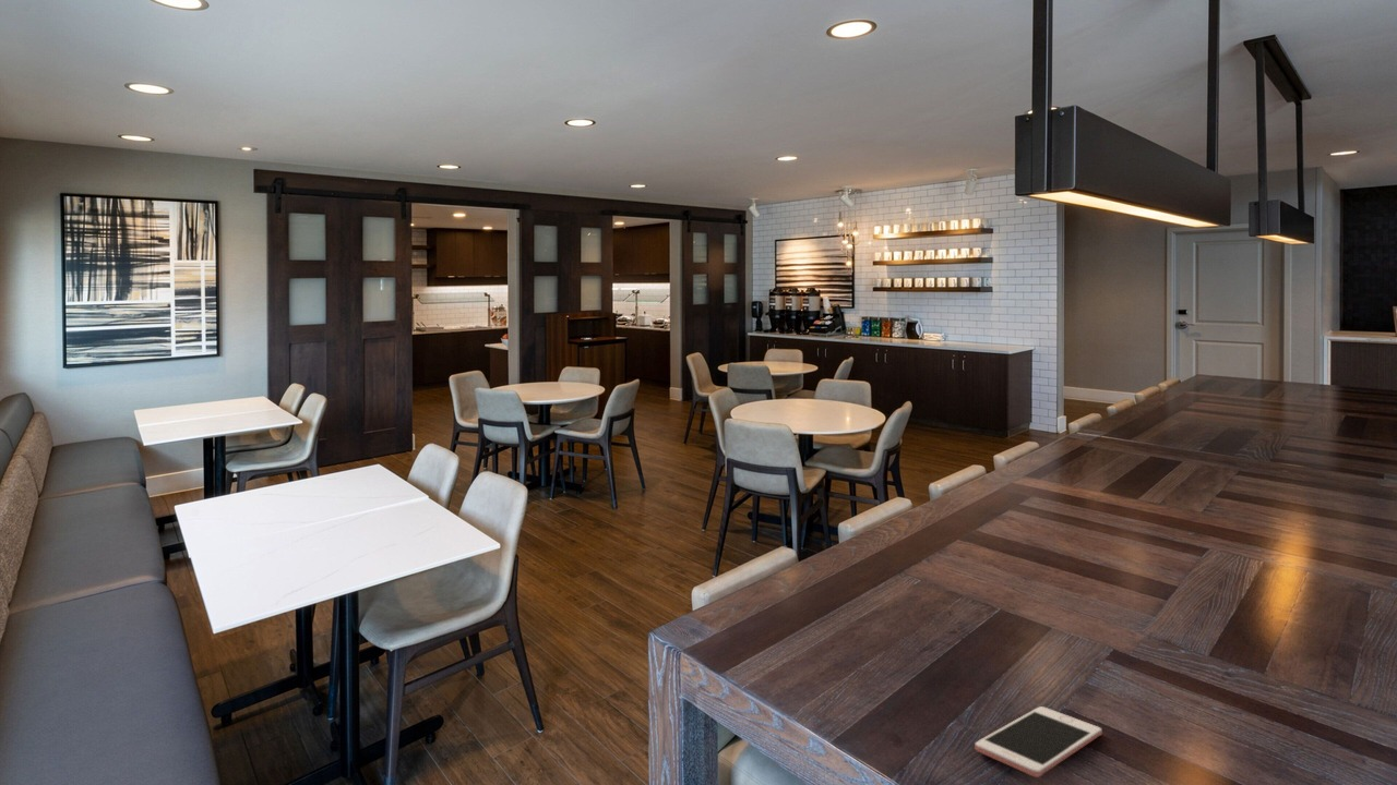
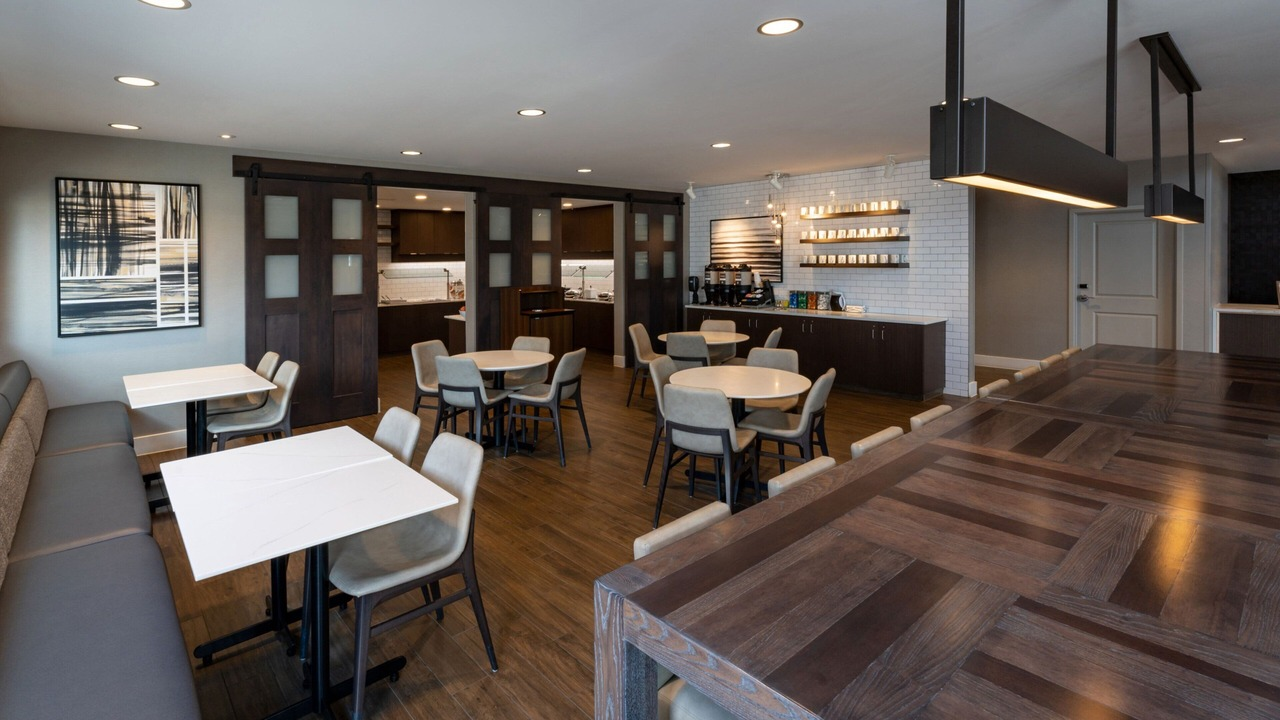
- cell phone (1039, 738)
